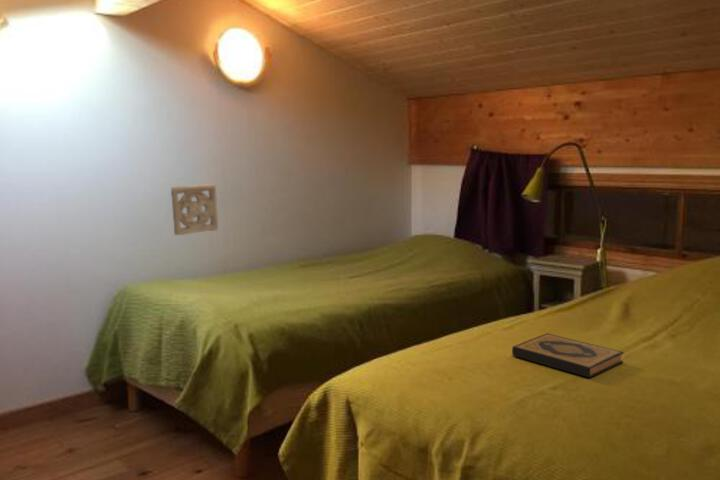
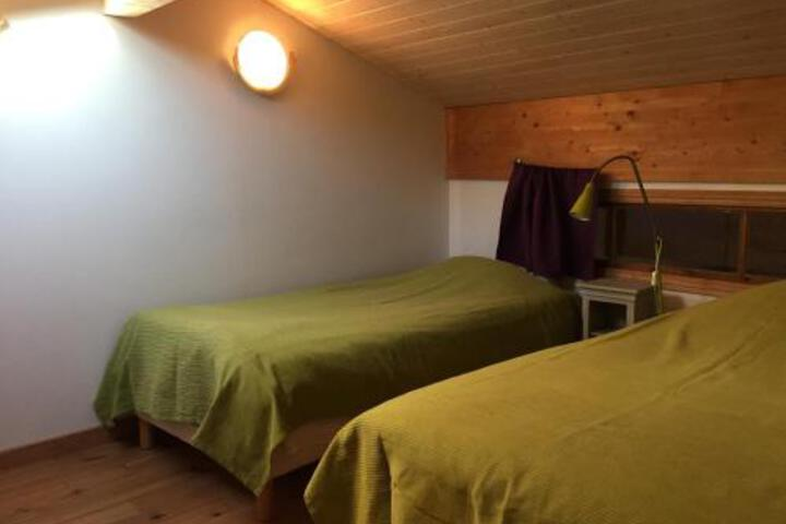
- wall ornament (194, 209)
- hardback book (566, 354)
